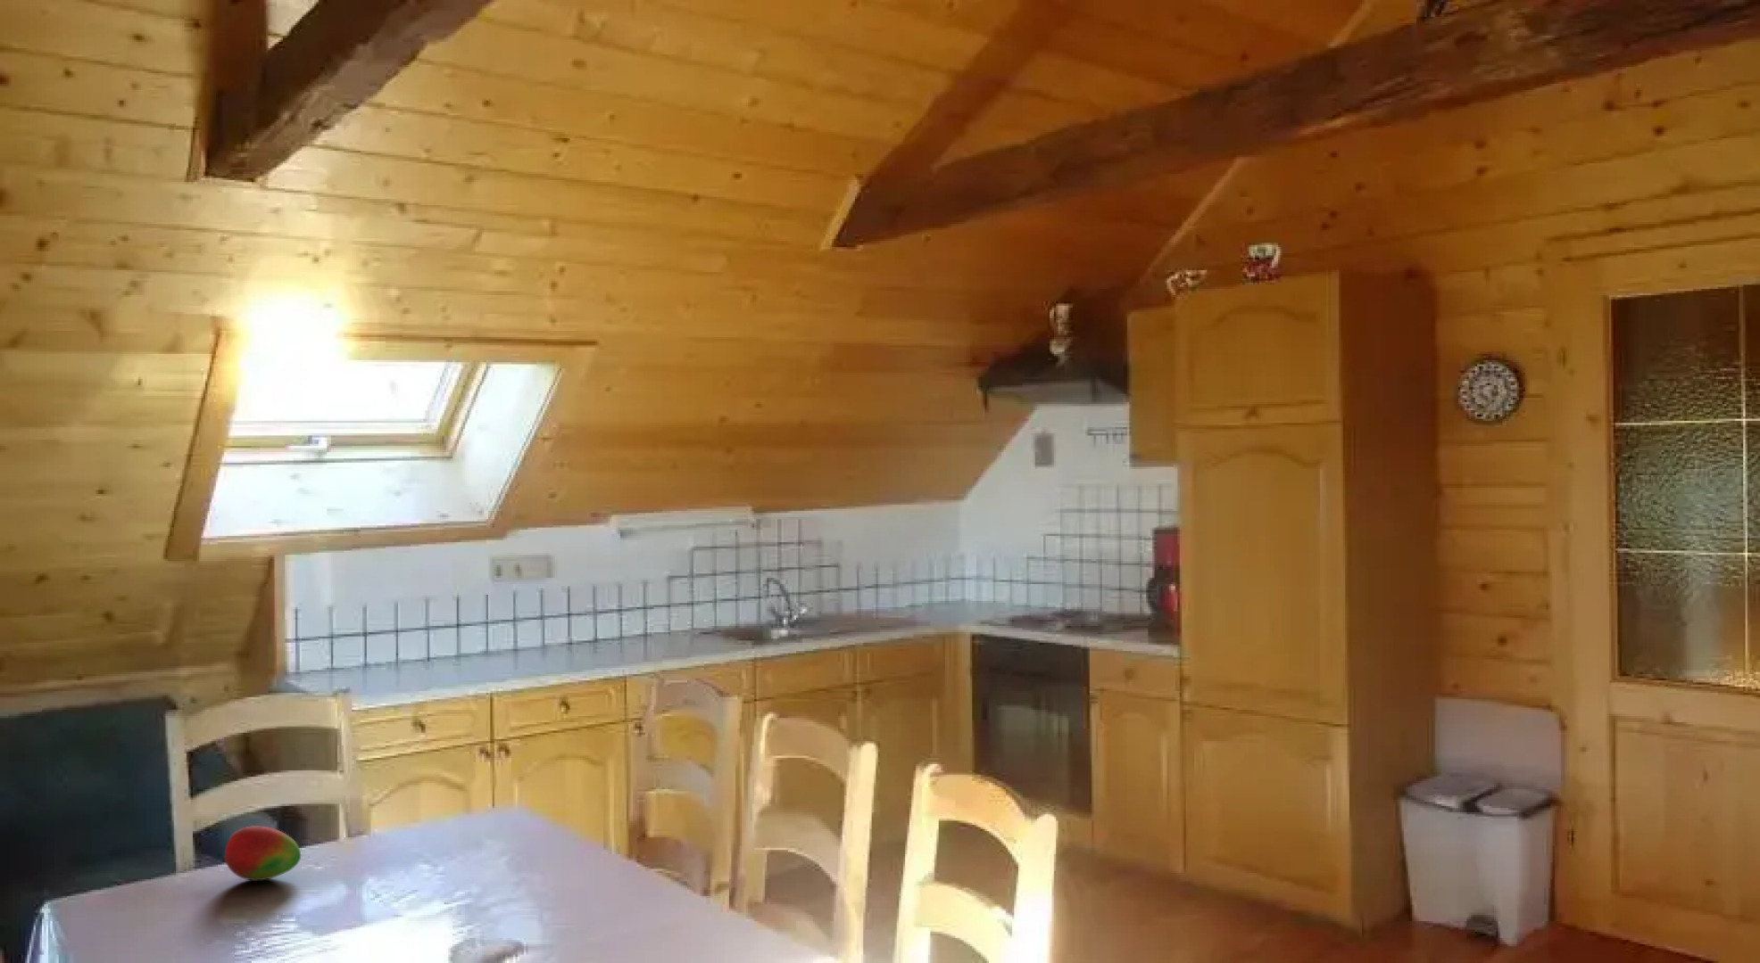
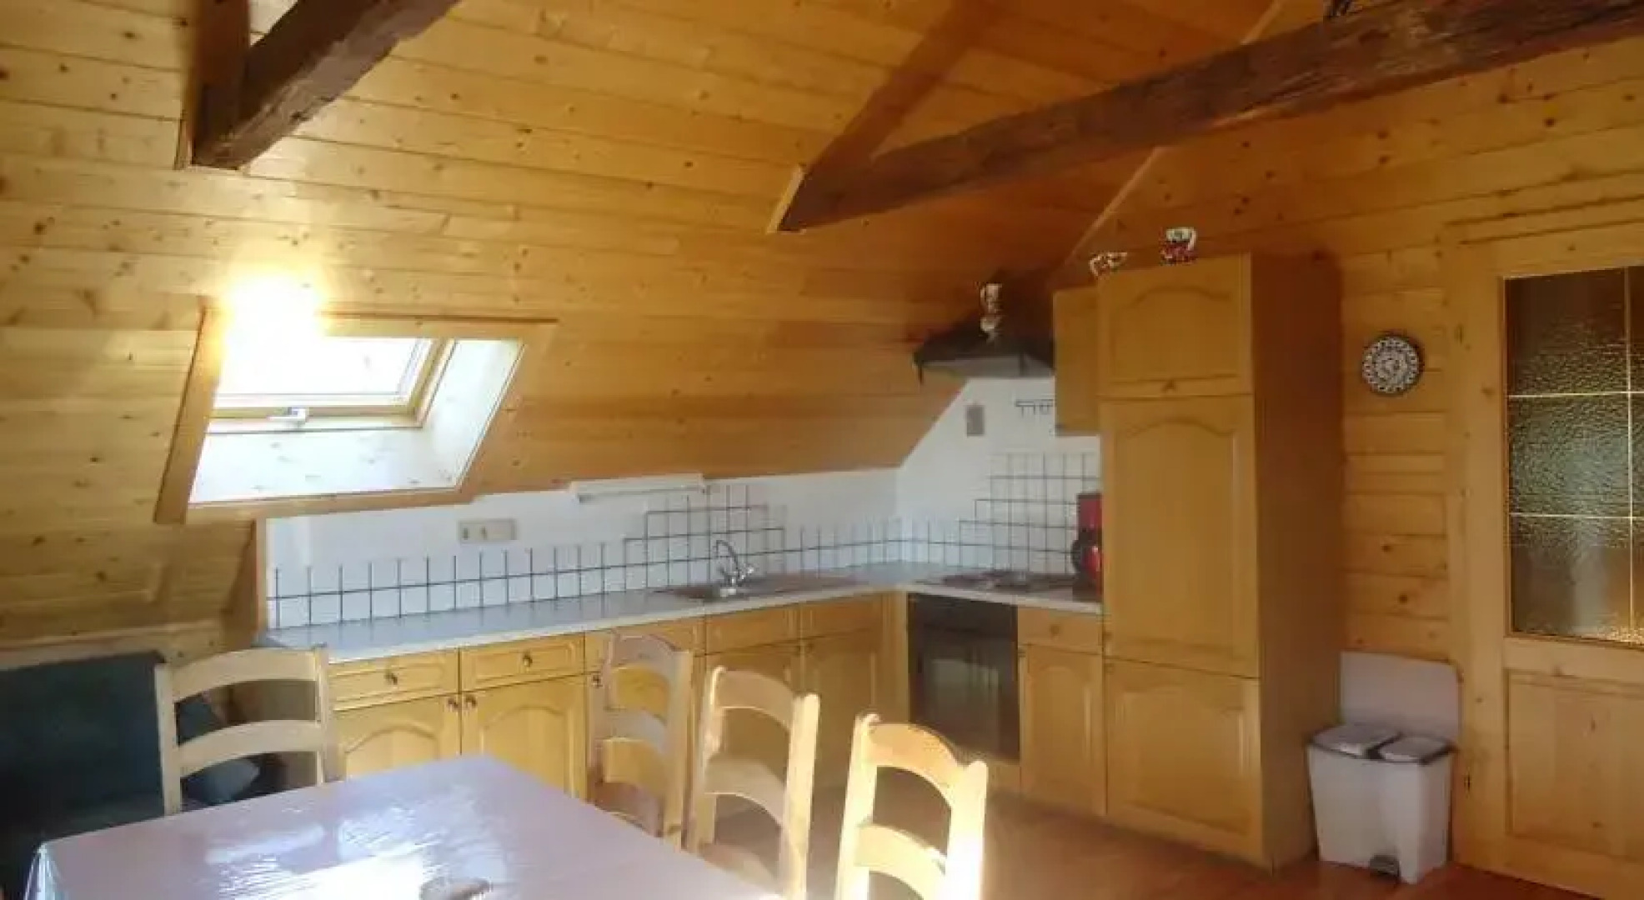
- fruit (262, 853)
